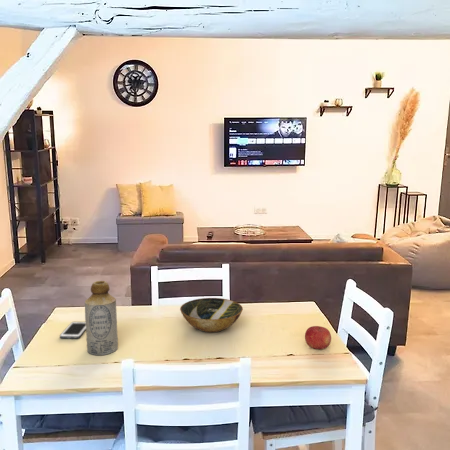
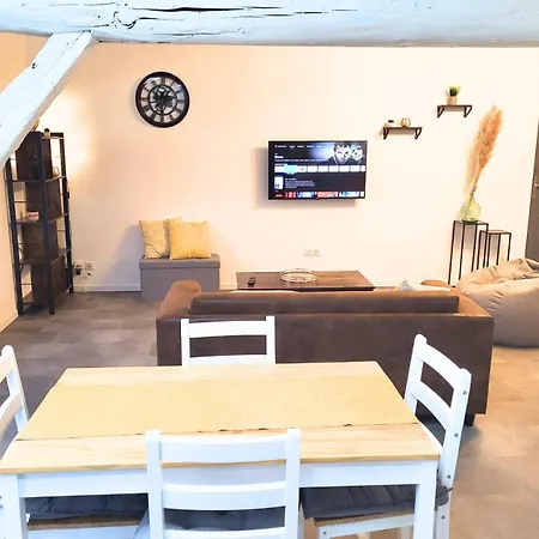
- fruit (317, 336)
- cell phone (75, 329)
- bottle (101, 315)
- bowl (211, 317)
